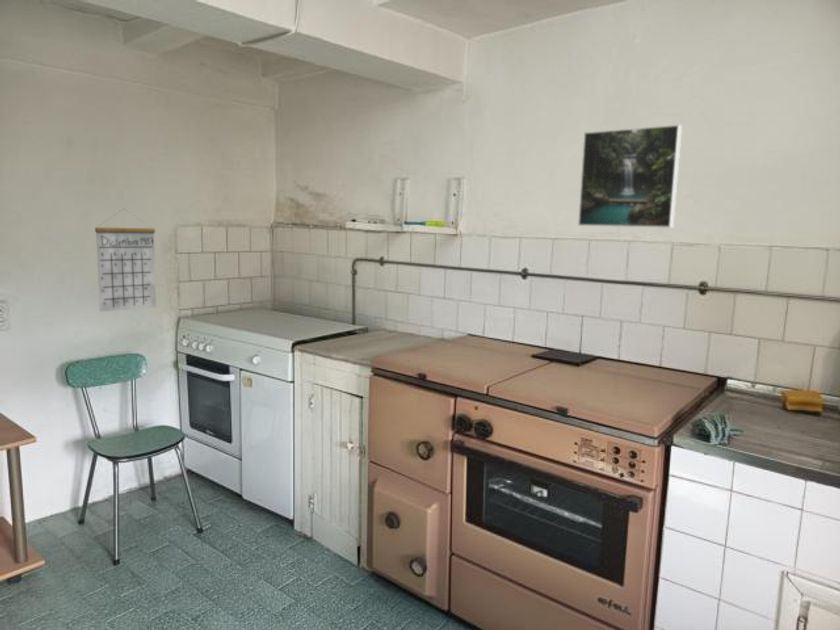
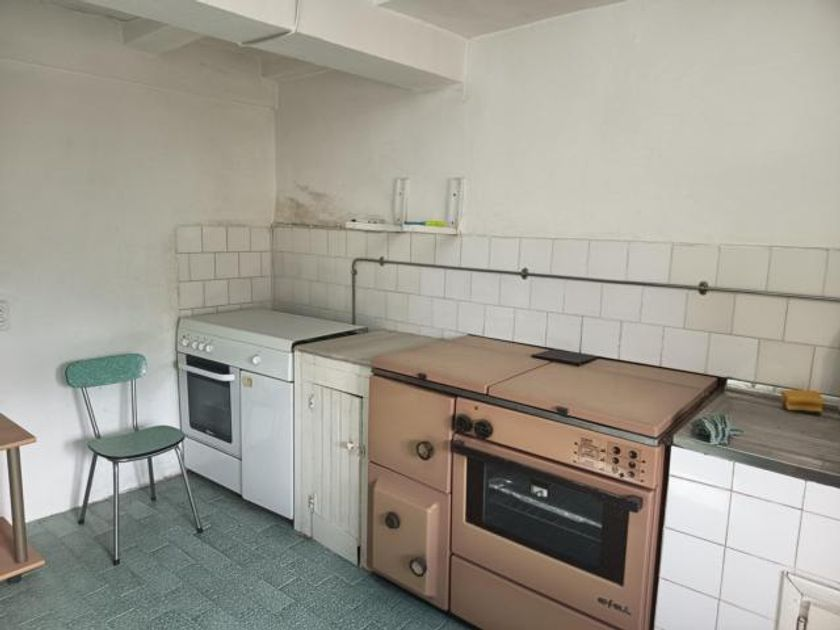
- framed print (627, 178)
- calendar (127, 259)
